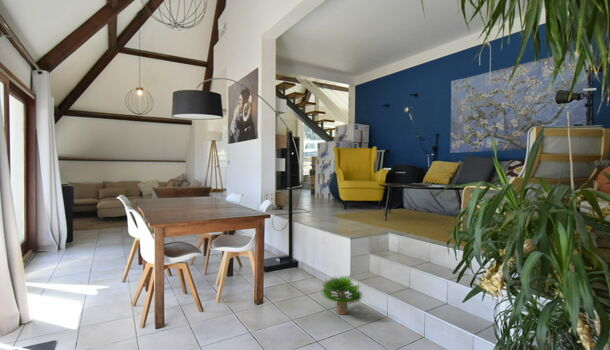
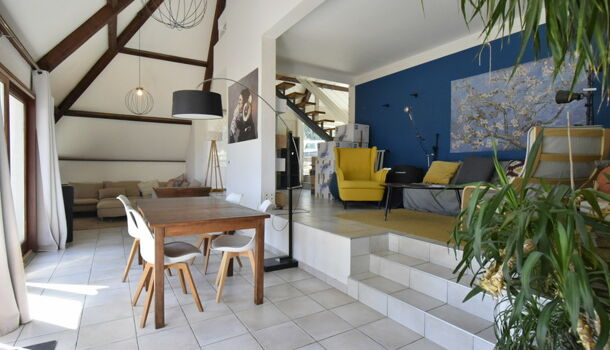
- potted plant (342, 293)
